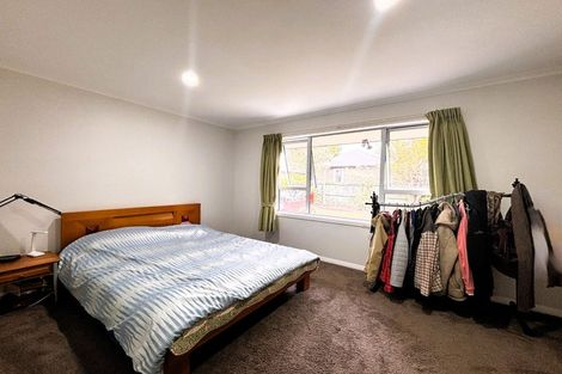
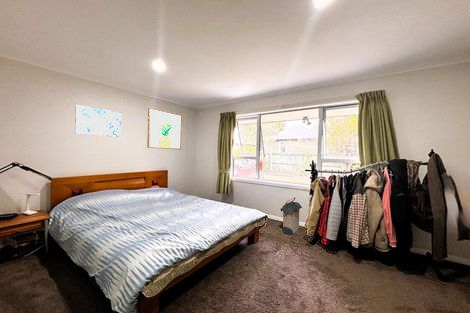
+ laundry hamper (290, 213)
+ wall art (165, 130)
+ wall art (99, 122)
